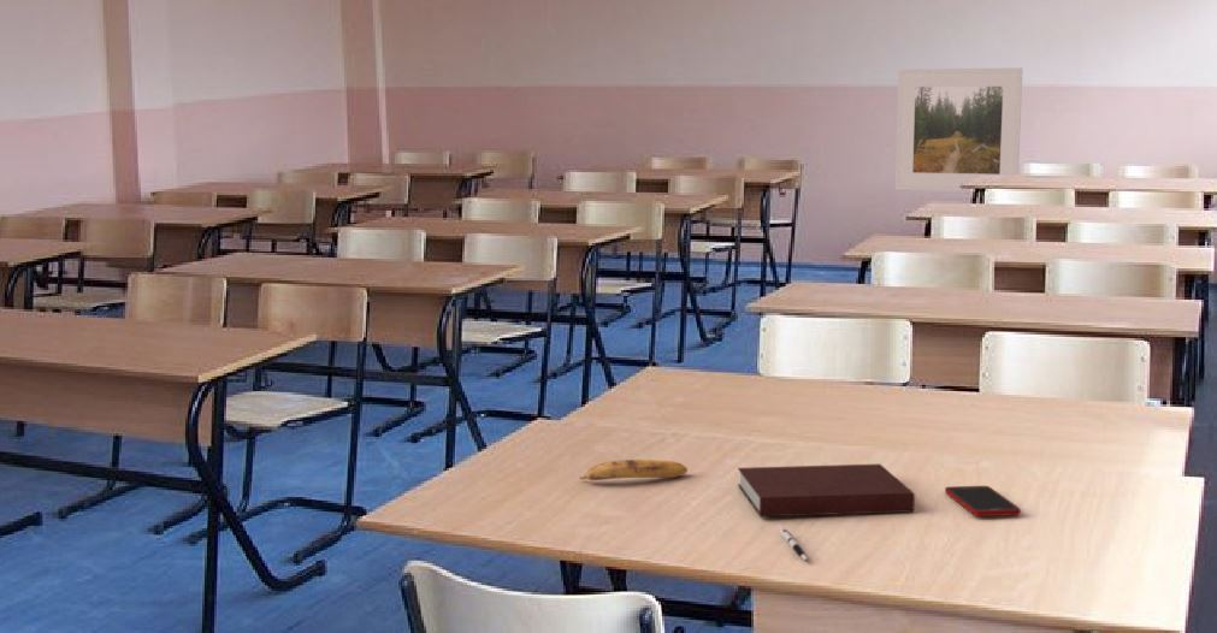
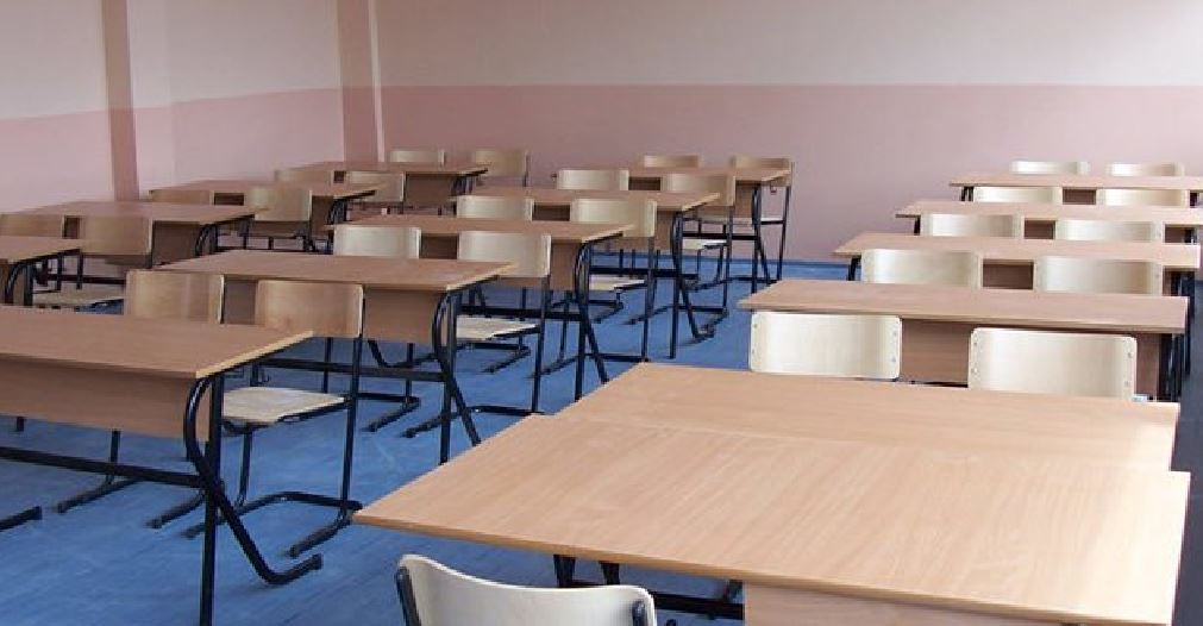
- notebook (822, 489)
- cell phone (981, 501)
- pen (793, 543)
- banana (636, 468)
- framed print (957, 130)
